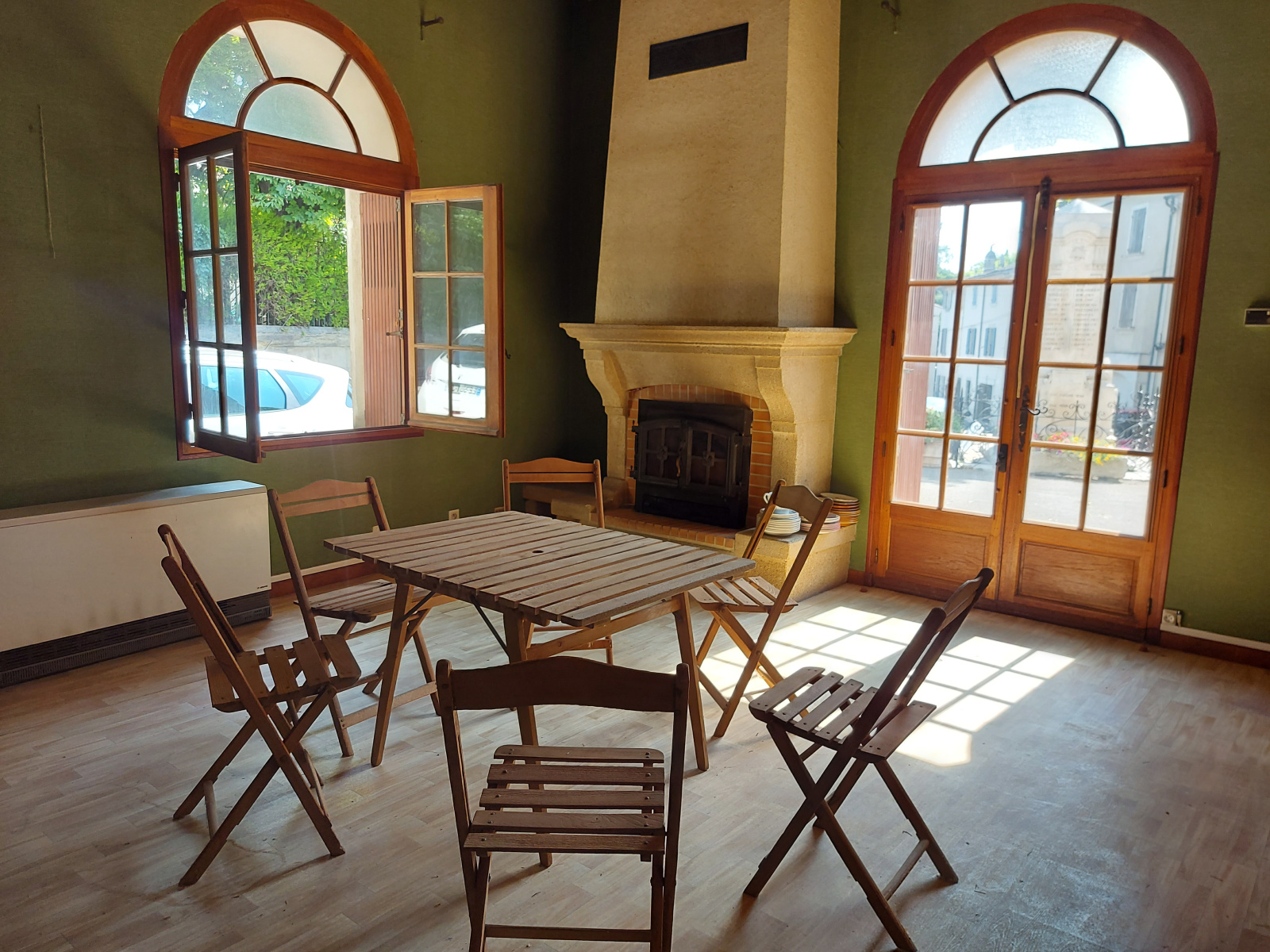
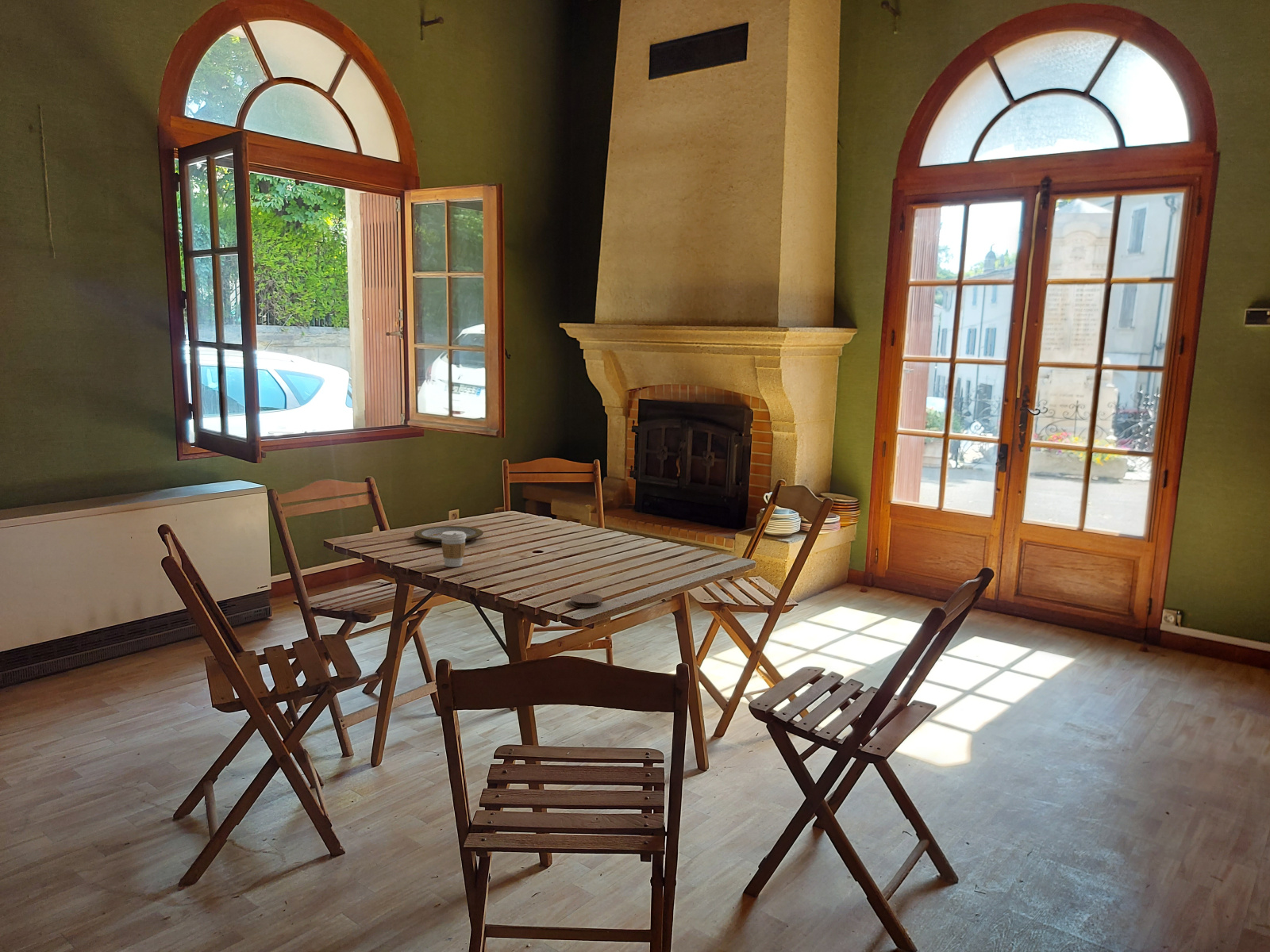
+ coffee cup (453, 548)
+ coaster (586, 600)
+ plate (448, 531)
